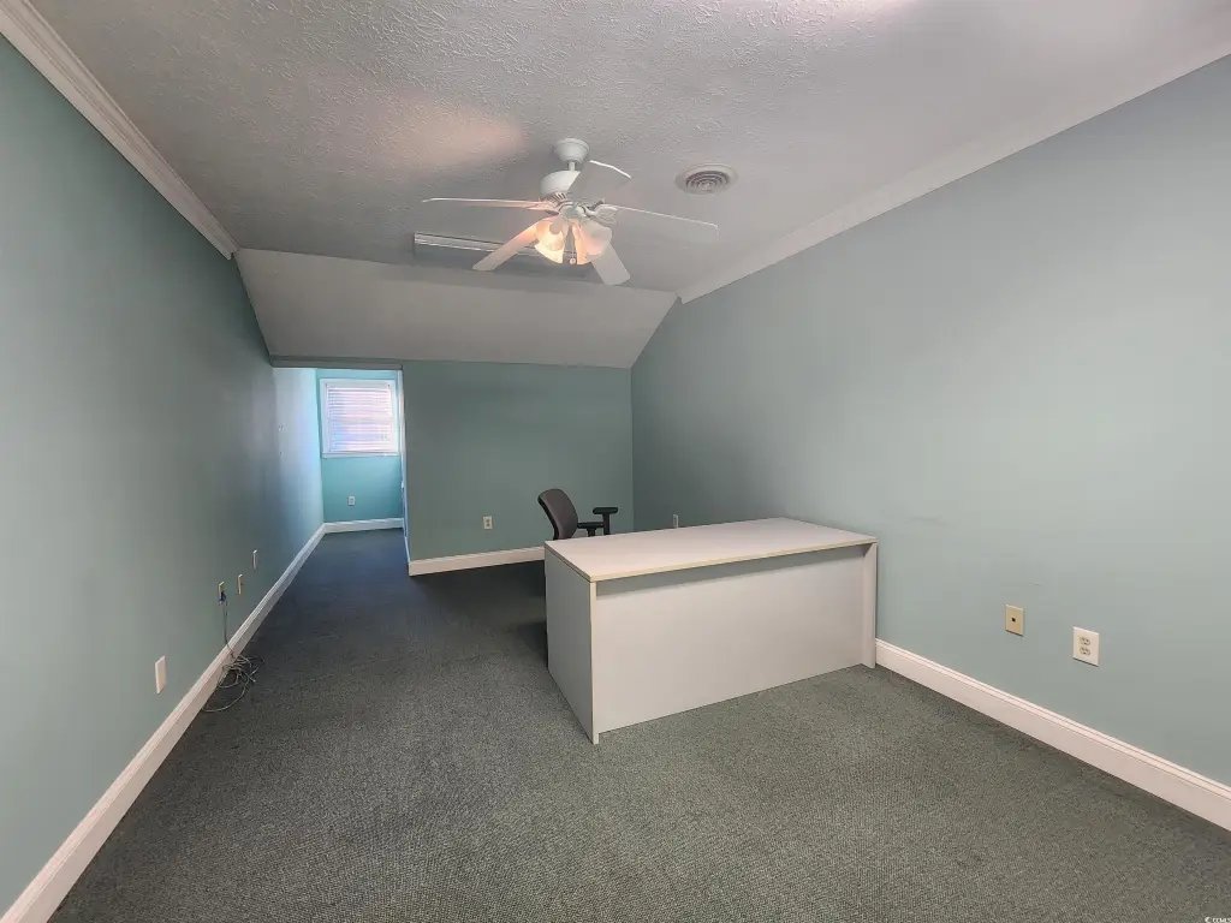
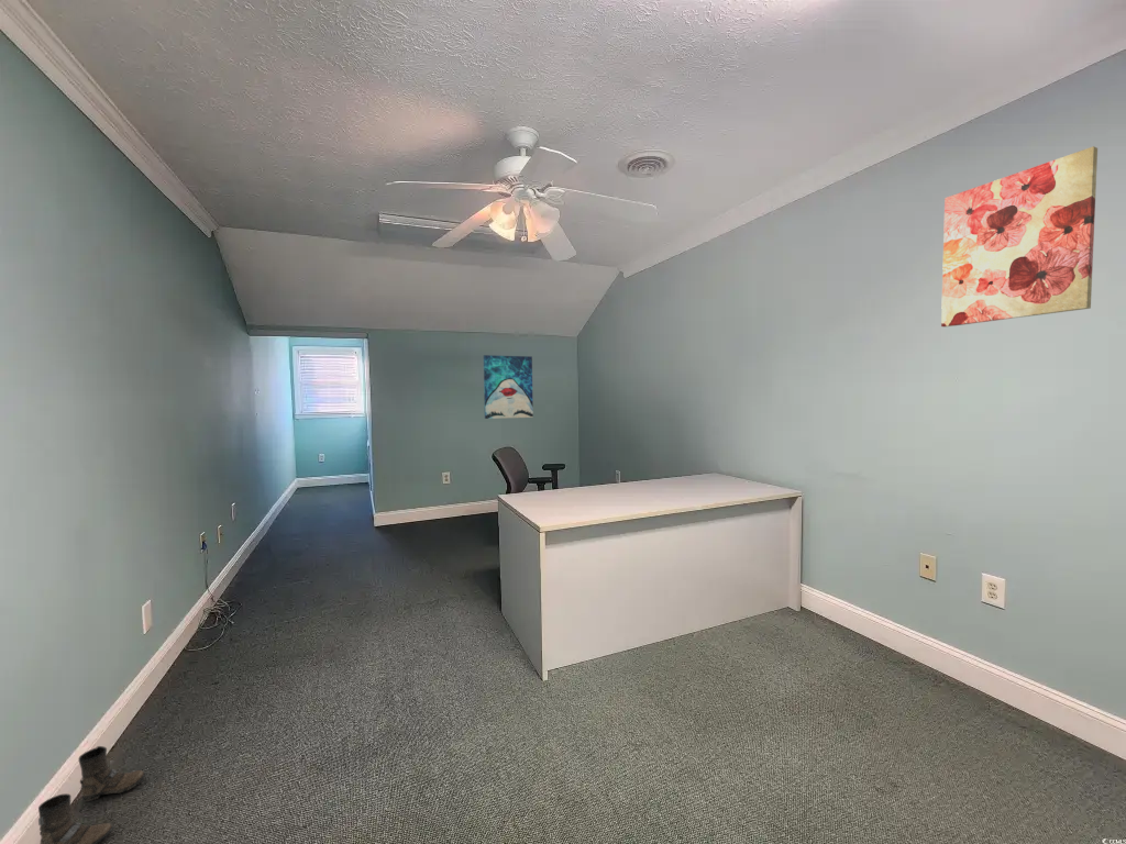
+ wall art (508, 387)
+ wall art (1009, 247)
+ boots (96, 793)
